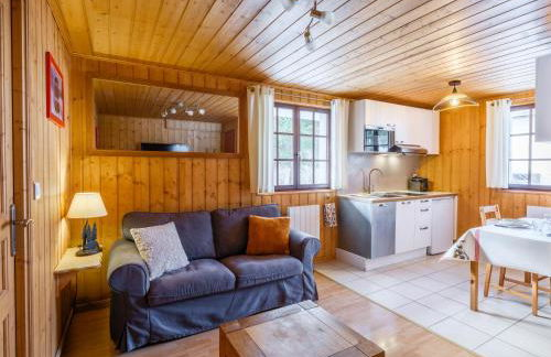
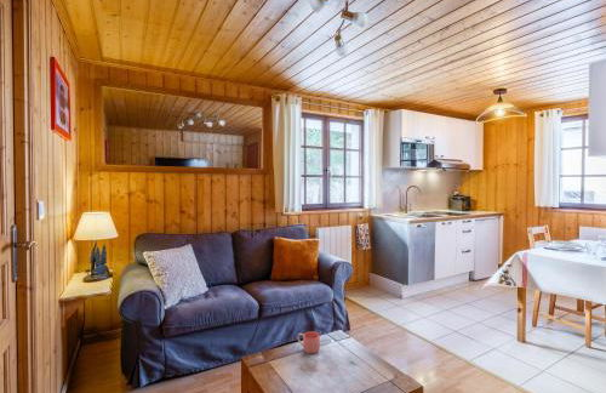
+ mug (308, 342)
